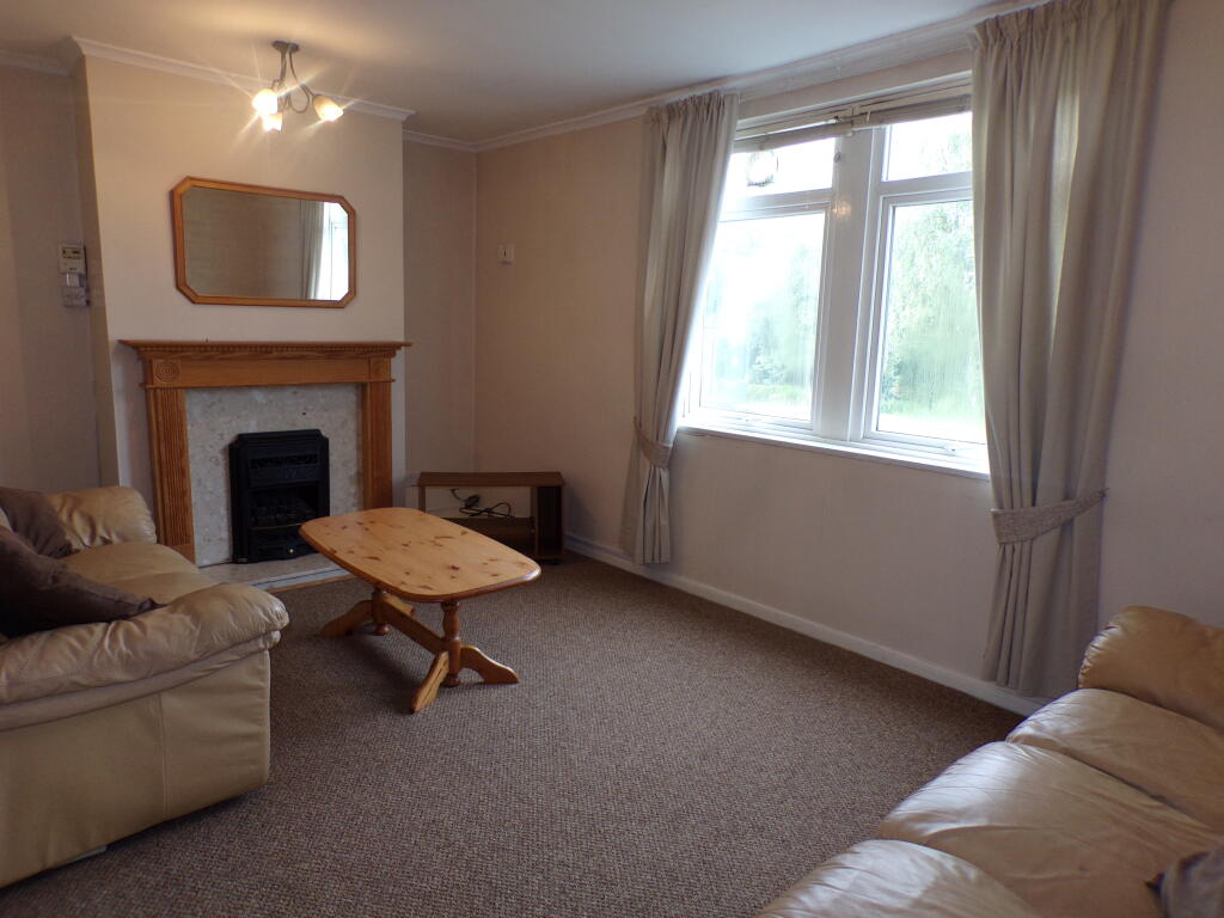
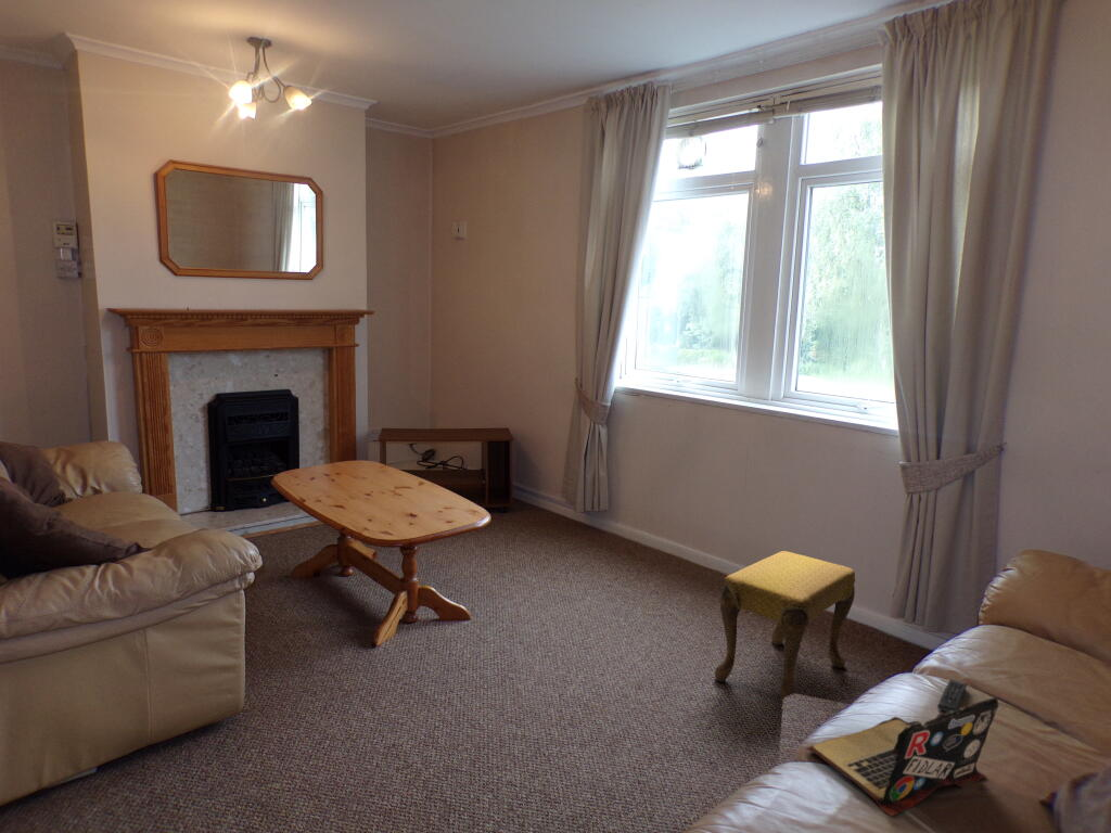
+ remote control (953, 694)
+ footstool (787, 620)
+ laptop (897, 722)
